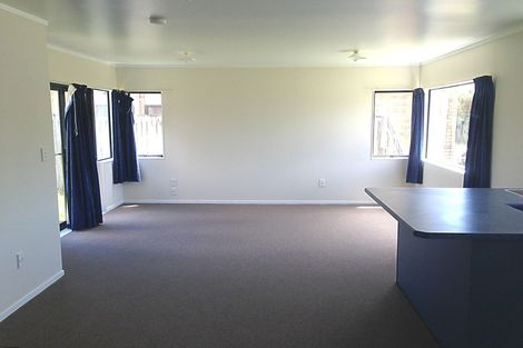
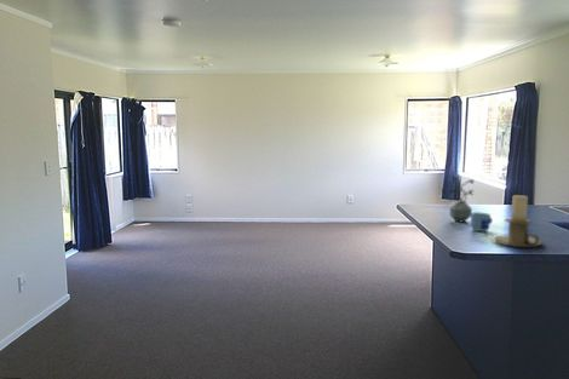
+ candle holder (518, 219)
+ potted plant (459, 197)
+ mug (482, 222)
